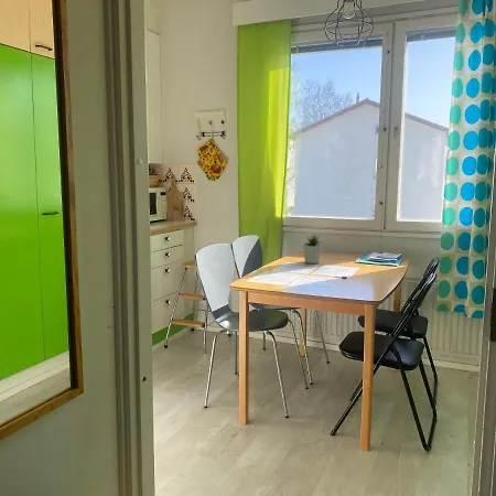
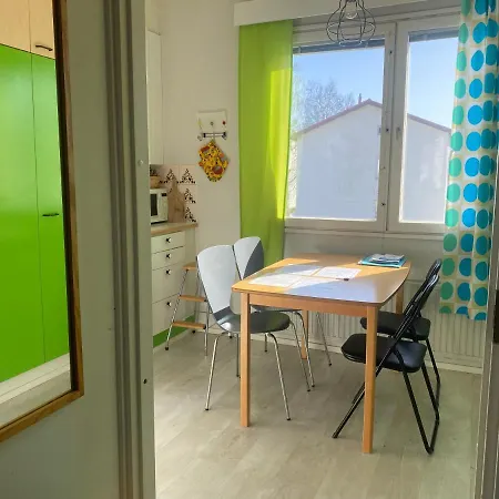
- potted plant (311, 247)
